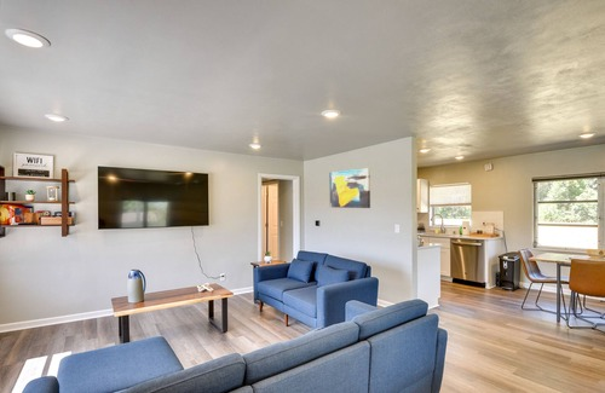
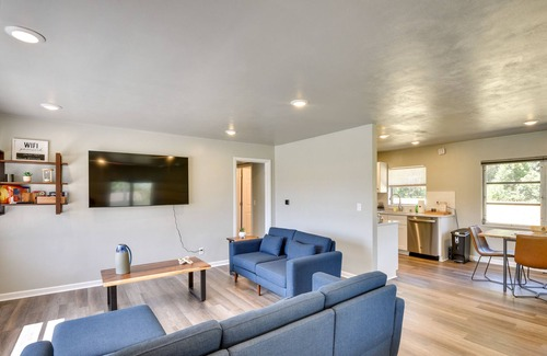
- wall art (347, 189)
